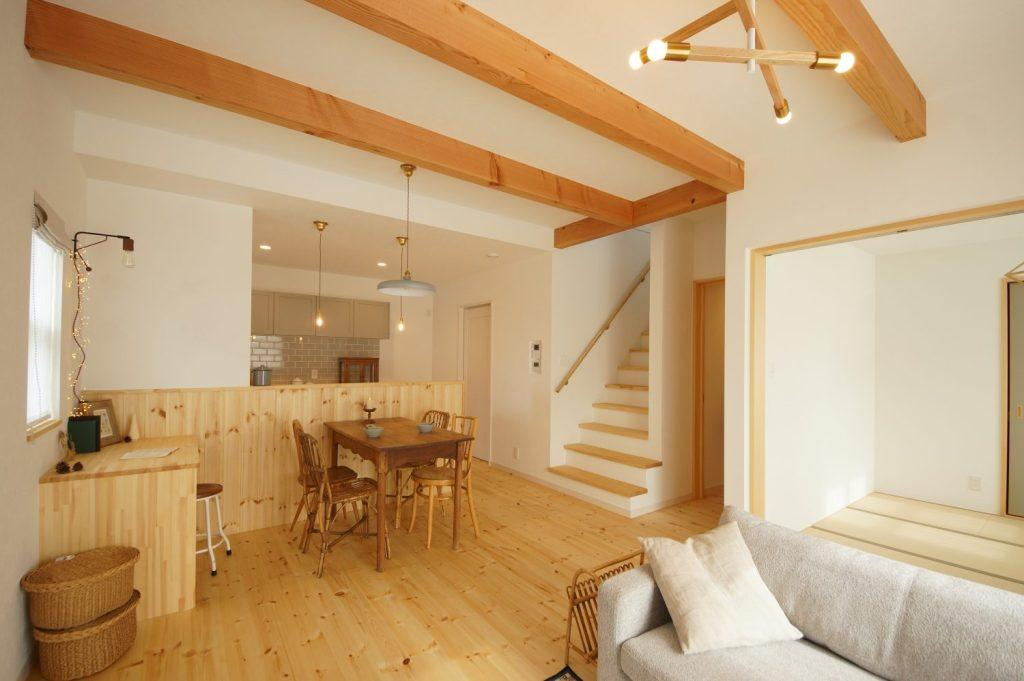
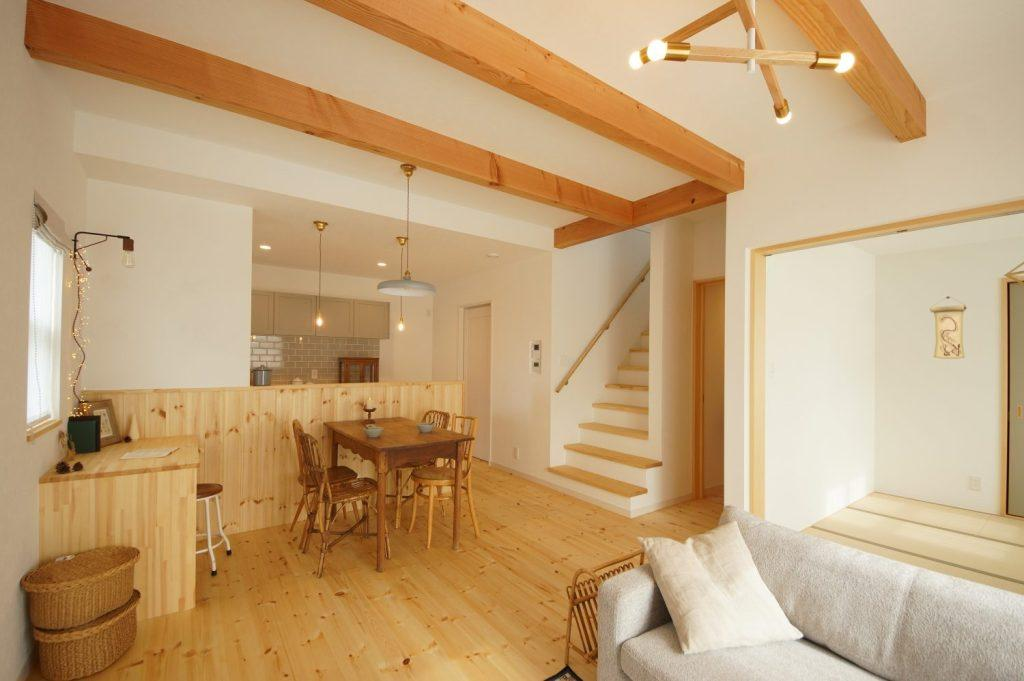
+ wall scroll (948, 327)
